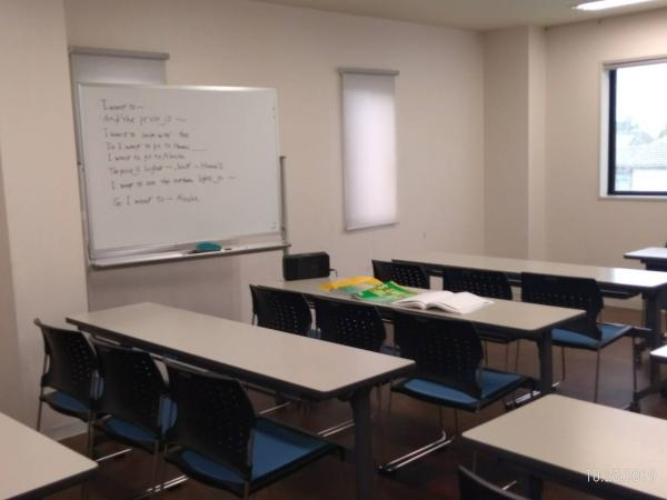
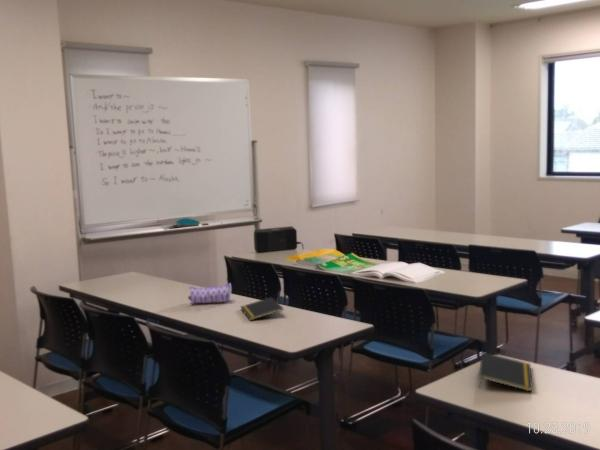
+ notepad (261, 308)
+ notepad (505, 370)
+ pencil case (210, 293)
